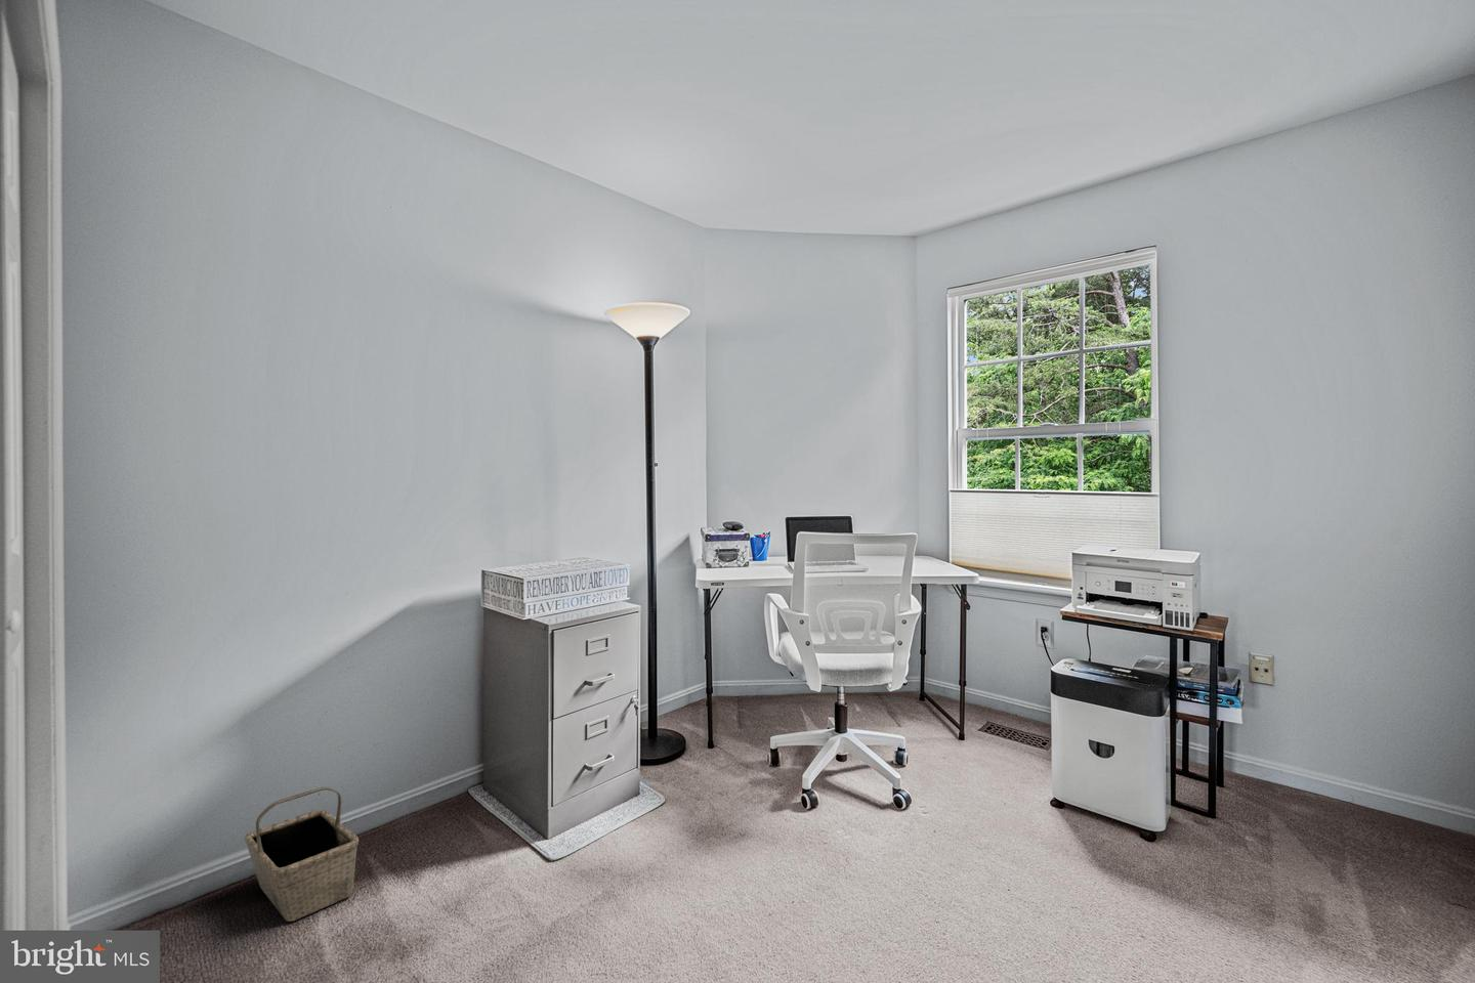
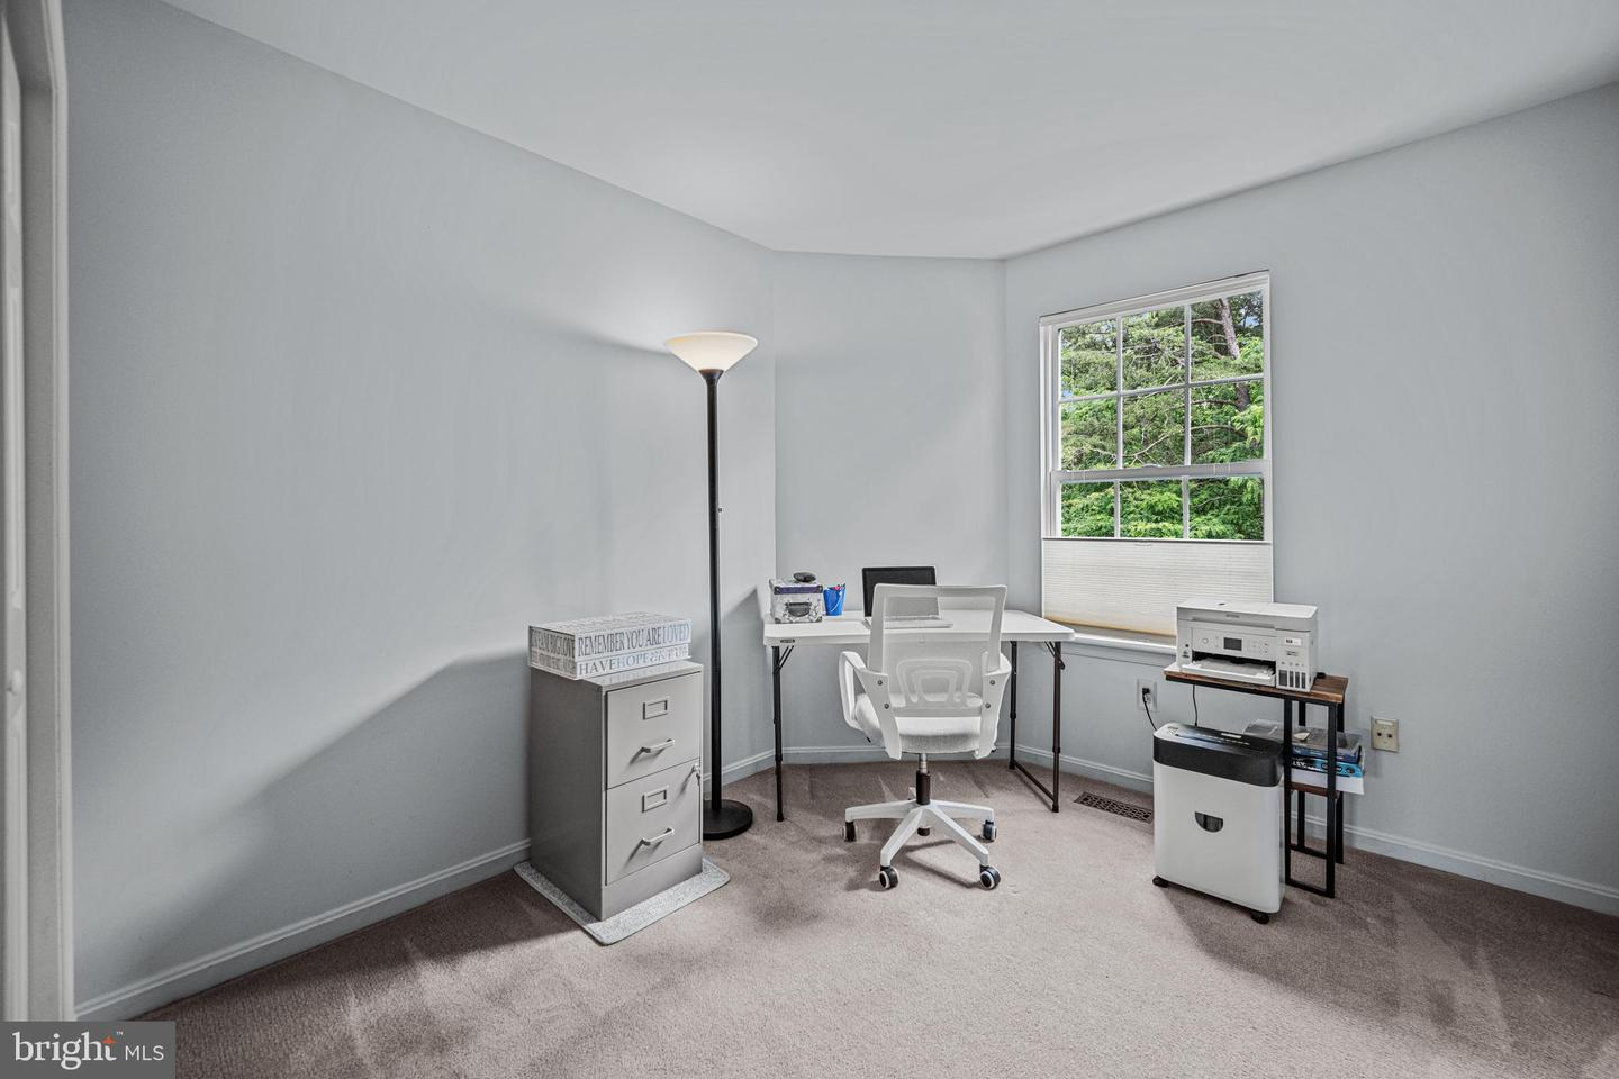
- basket (301, 843)
